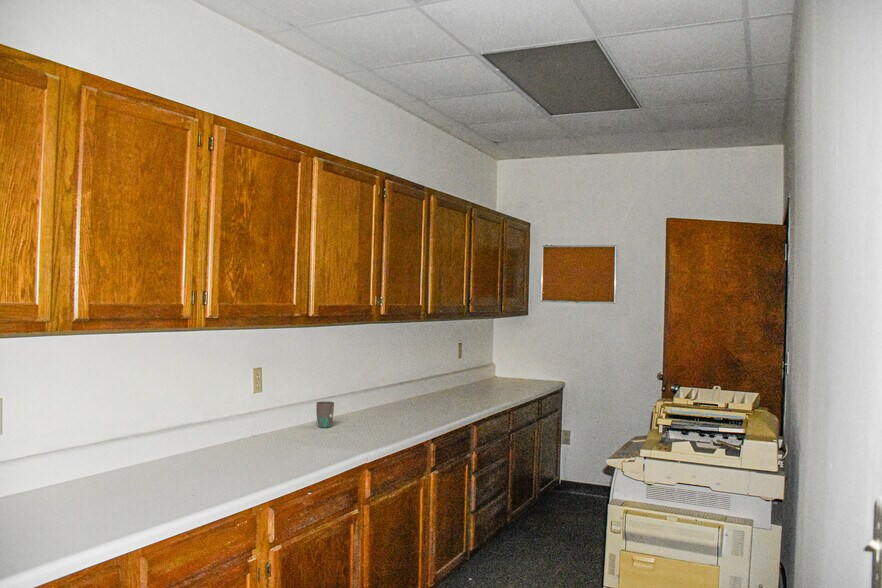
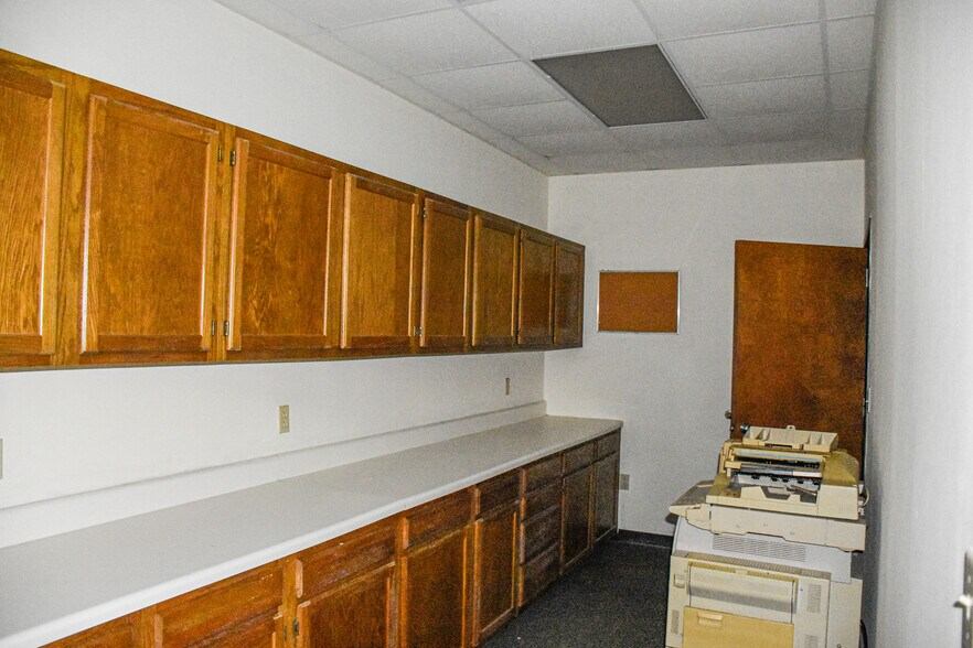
- mug (326, 414)
